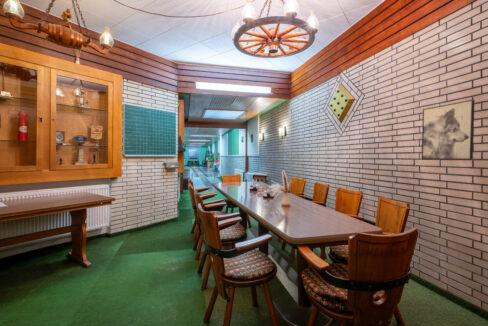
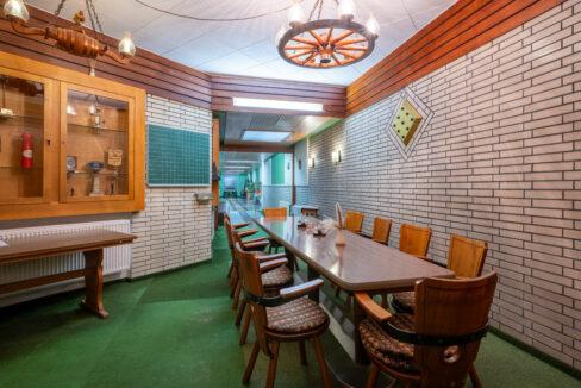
- wall art (445, 132)
